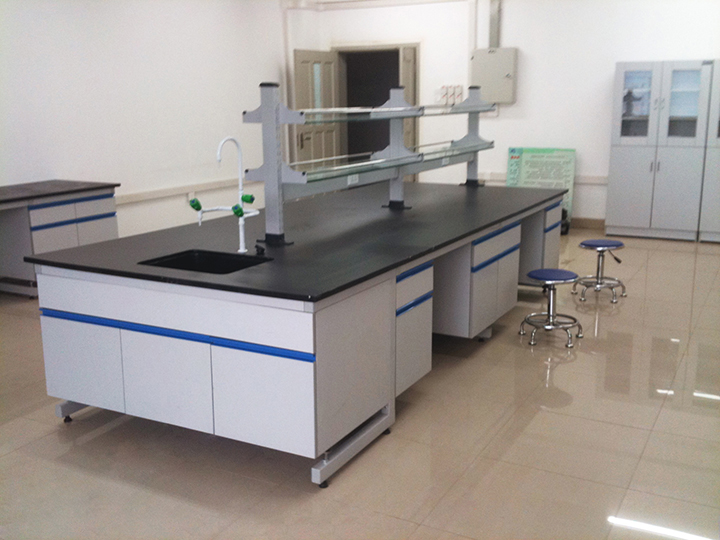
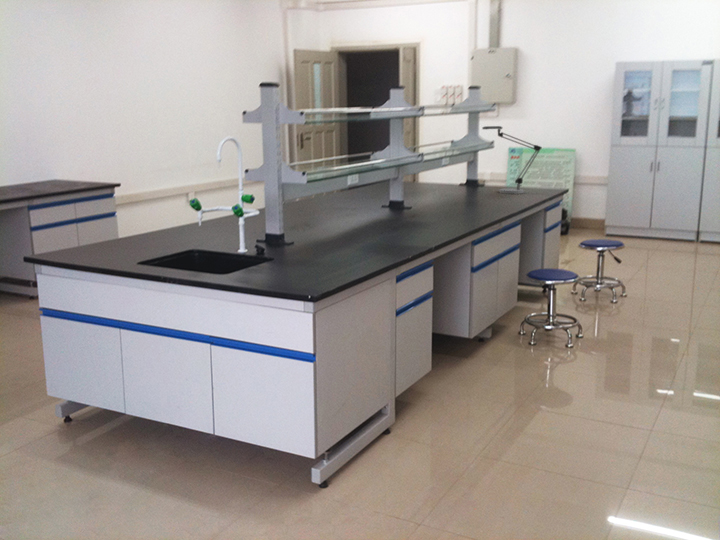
+ desk lamp (524, 167)
